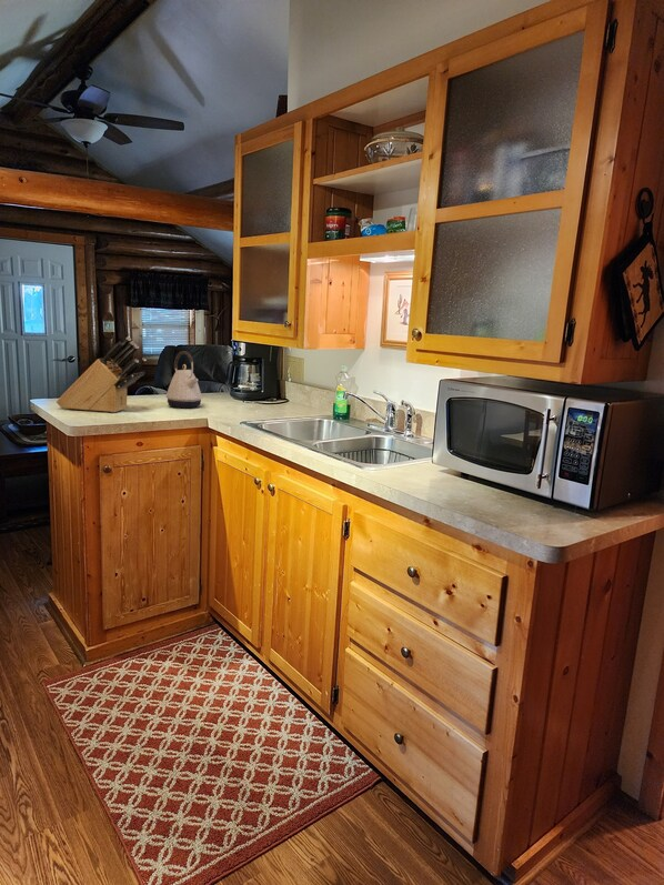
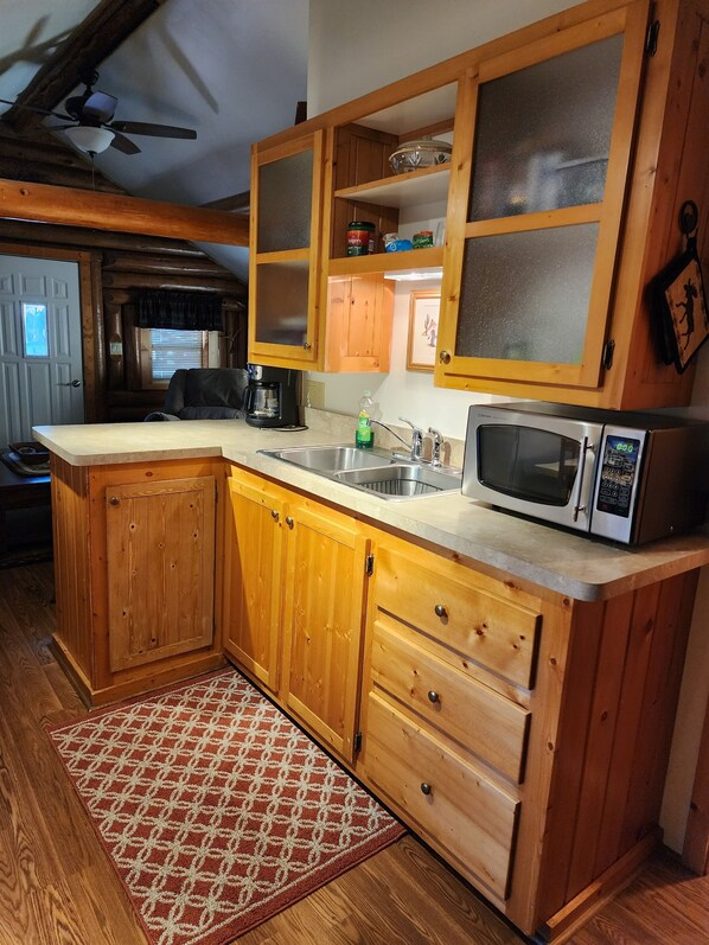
- kettle (184, 379)
- knife block (101, 373)
